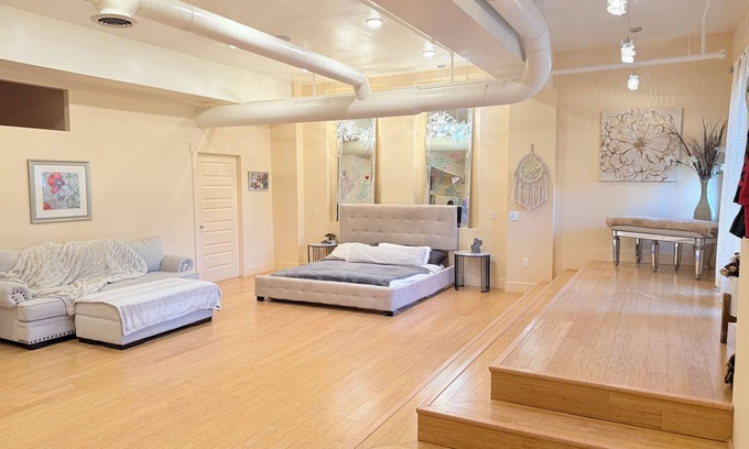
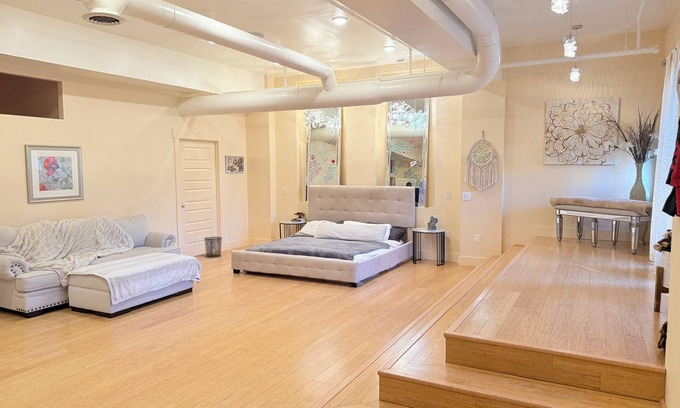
+ waste bin (213, 246)
